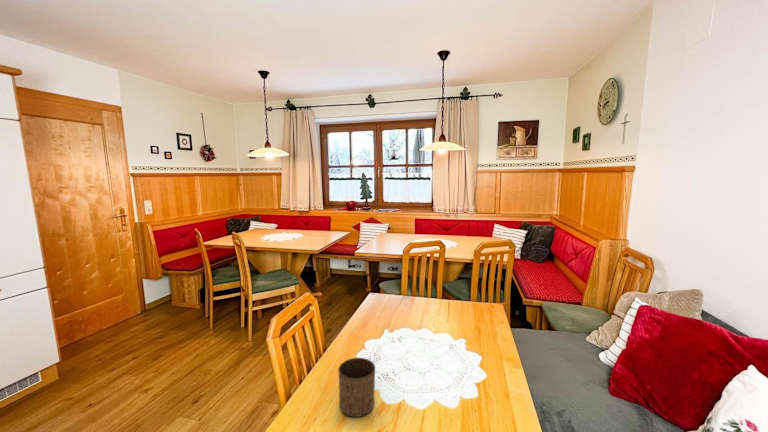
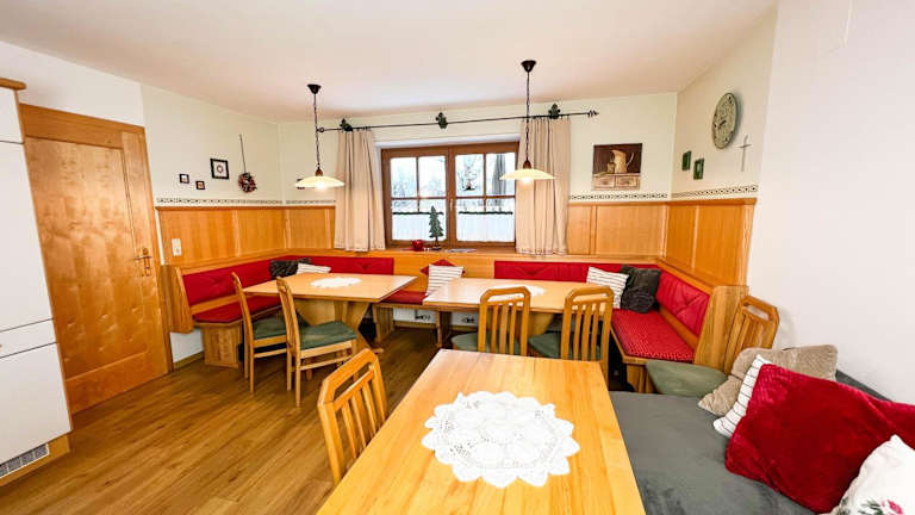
- cup (357, 386)
